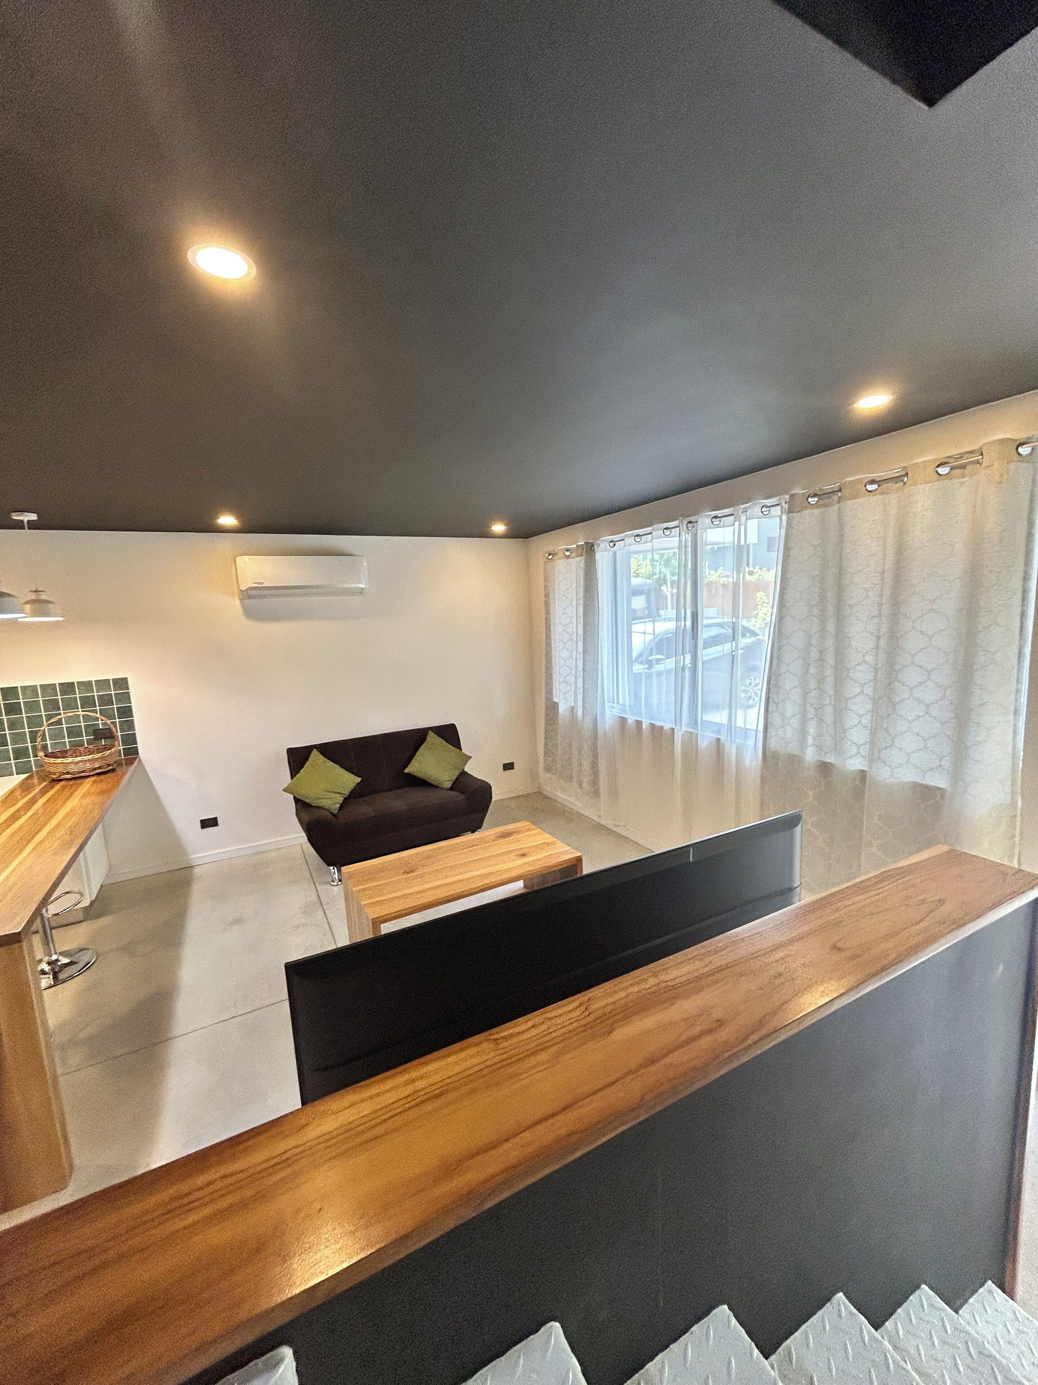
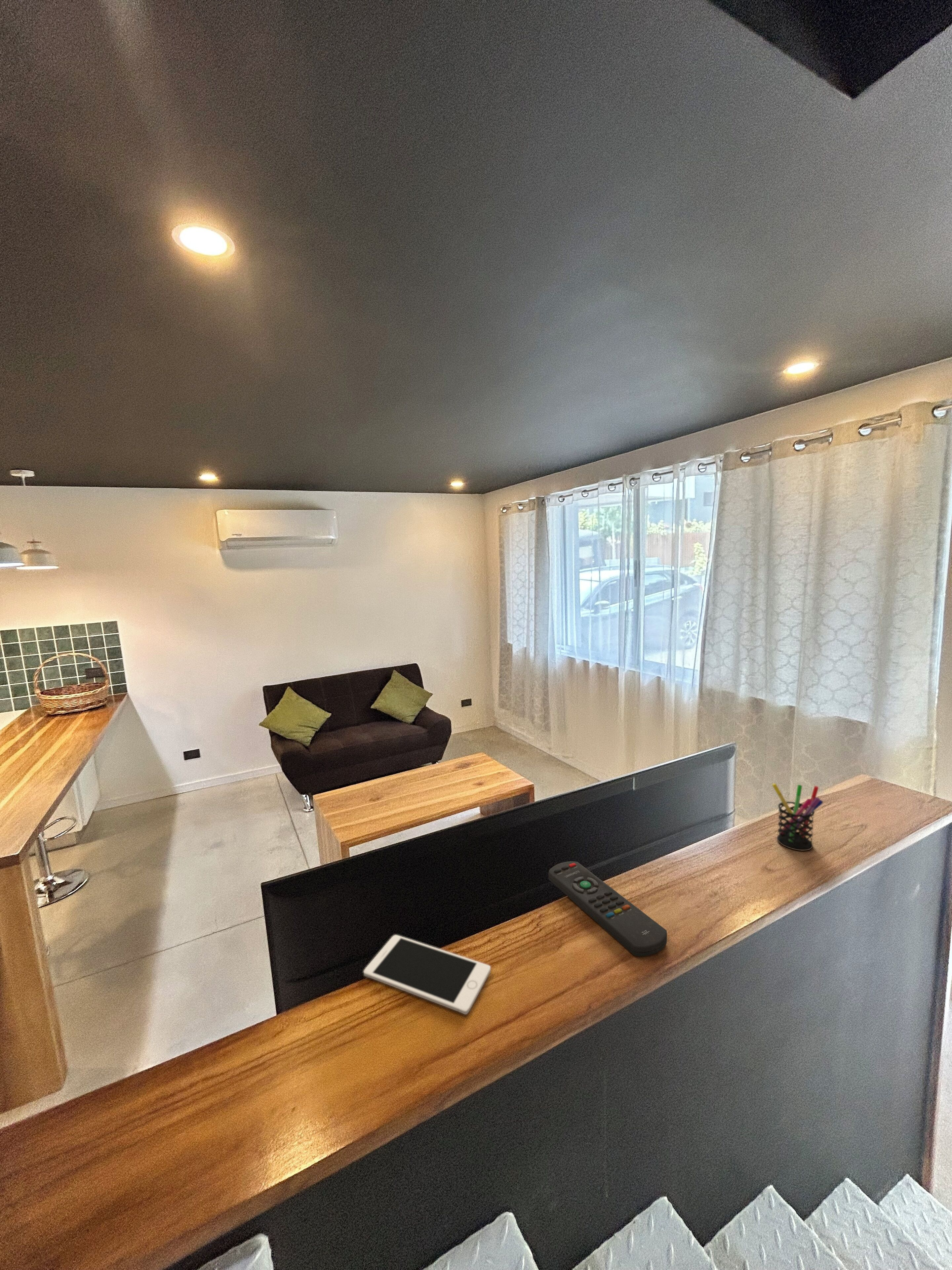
+ cell phone (427, 971)
+ remote control (602, 902)
+ pen holder (798, 812)
